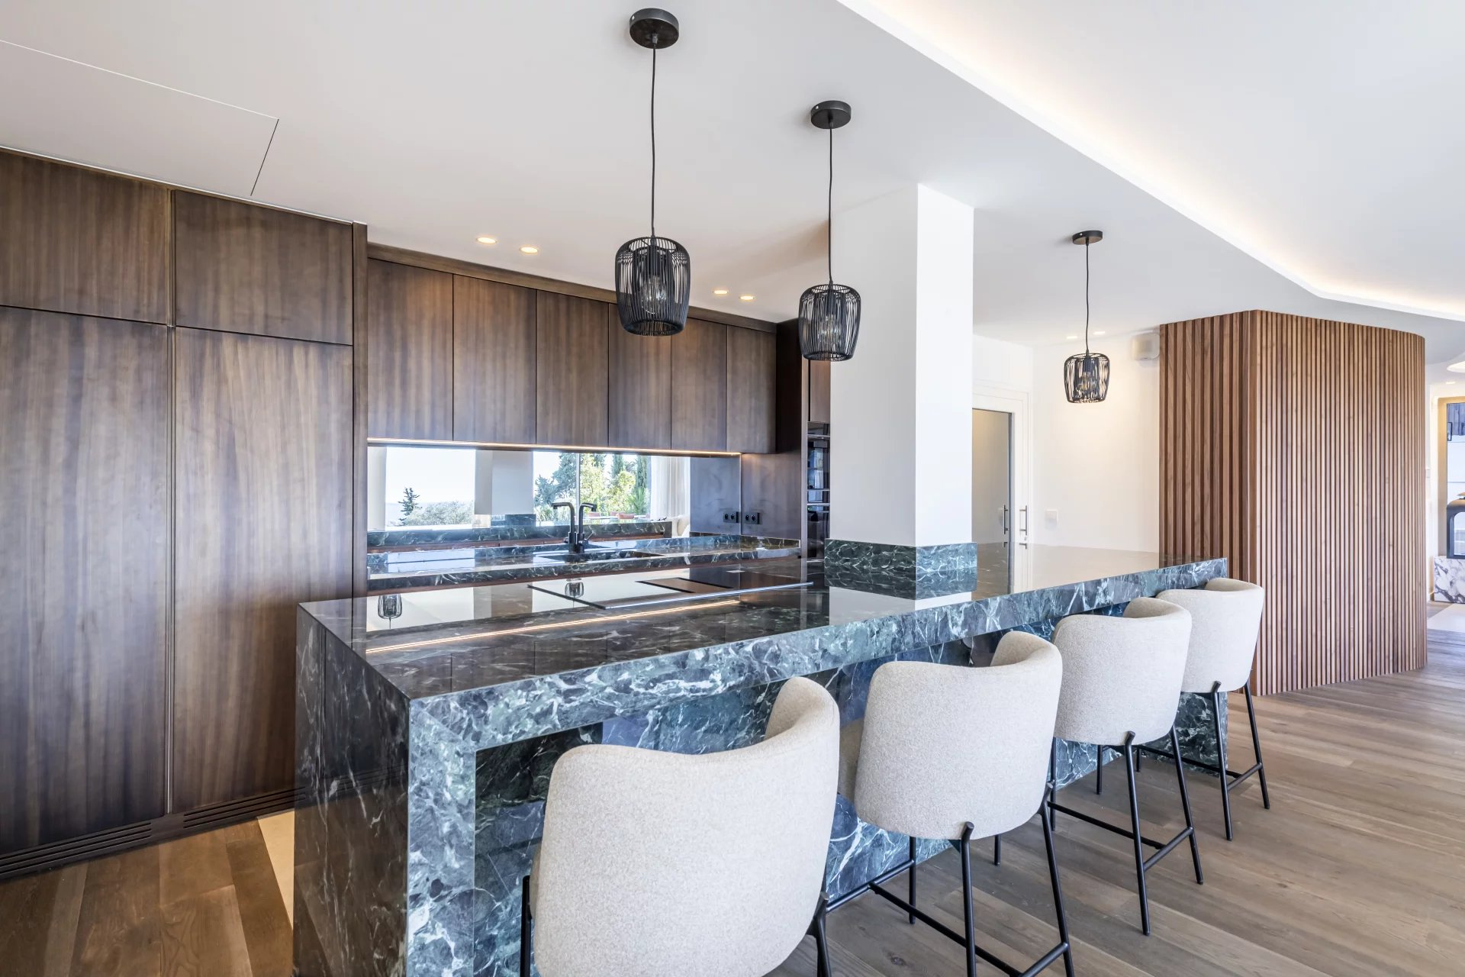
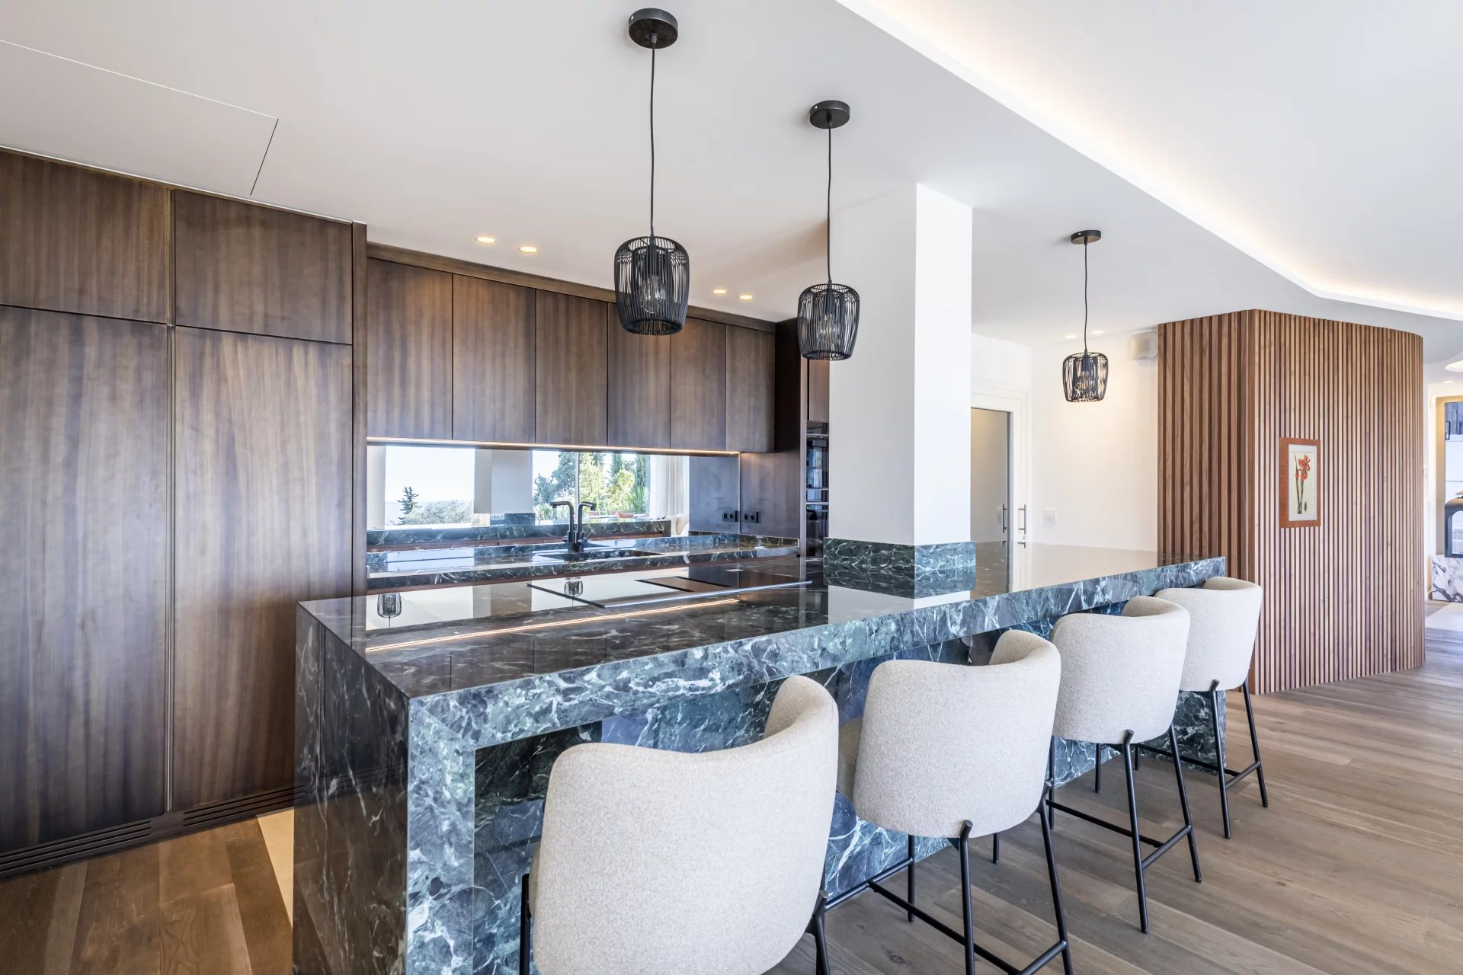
+ wall art (1300, 483)
